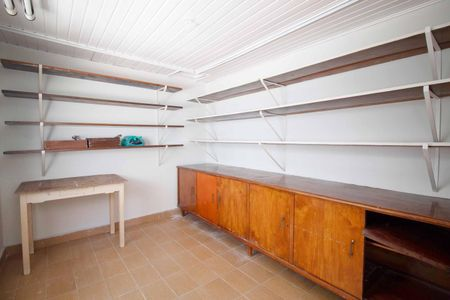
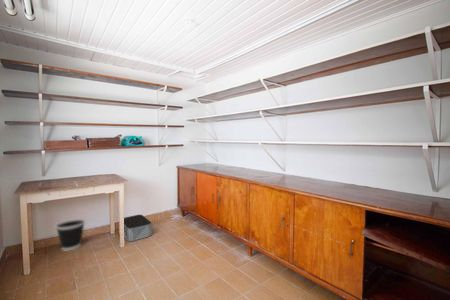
+ wastebasket (71, 234)
+ storage bin (135, 226)
